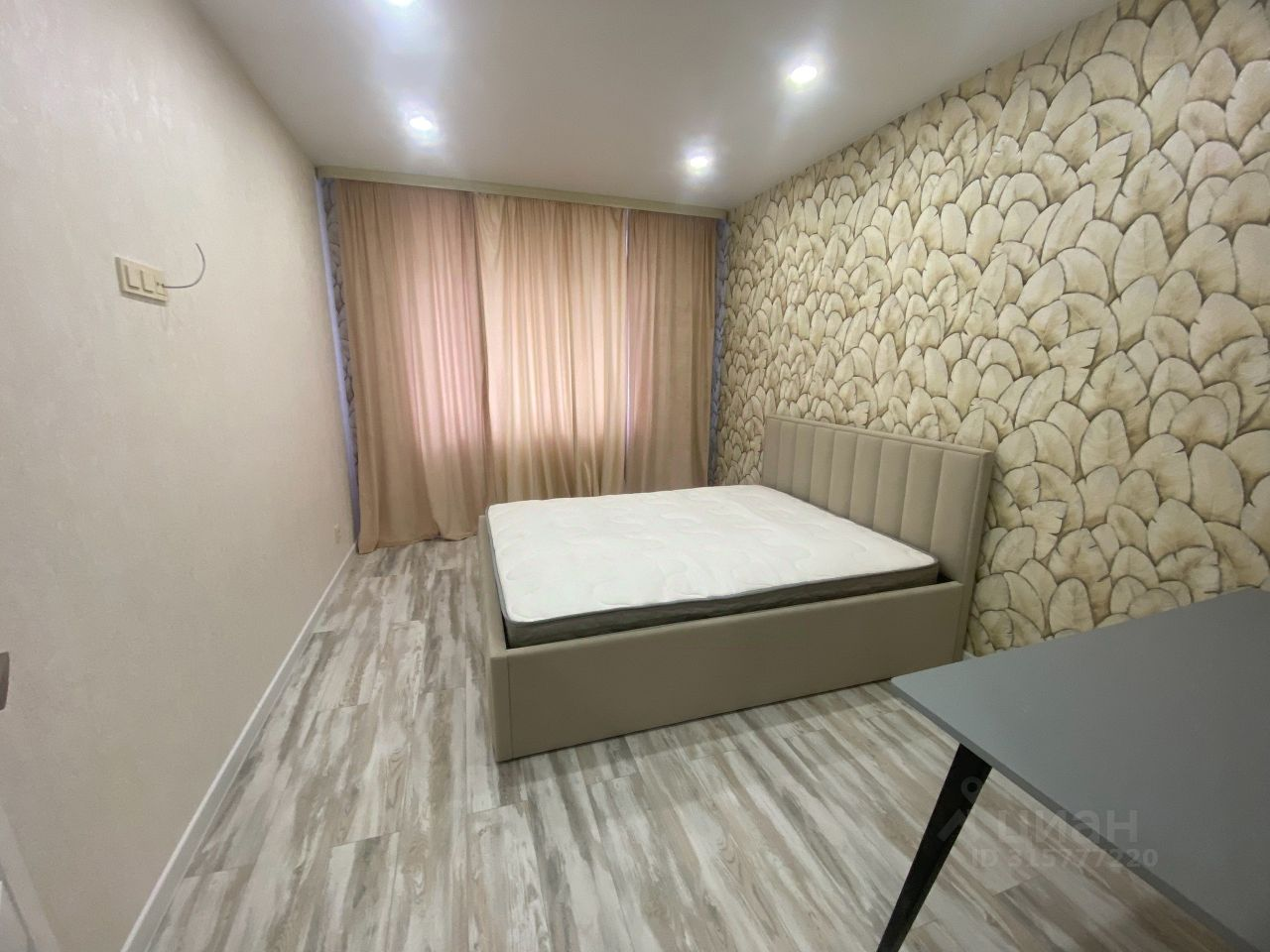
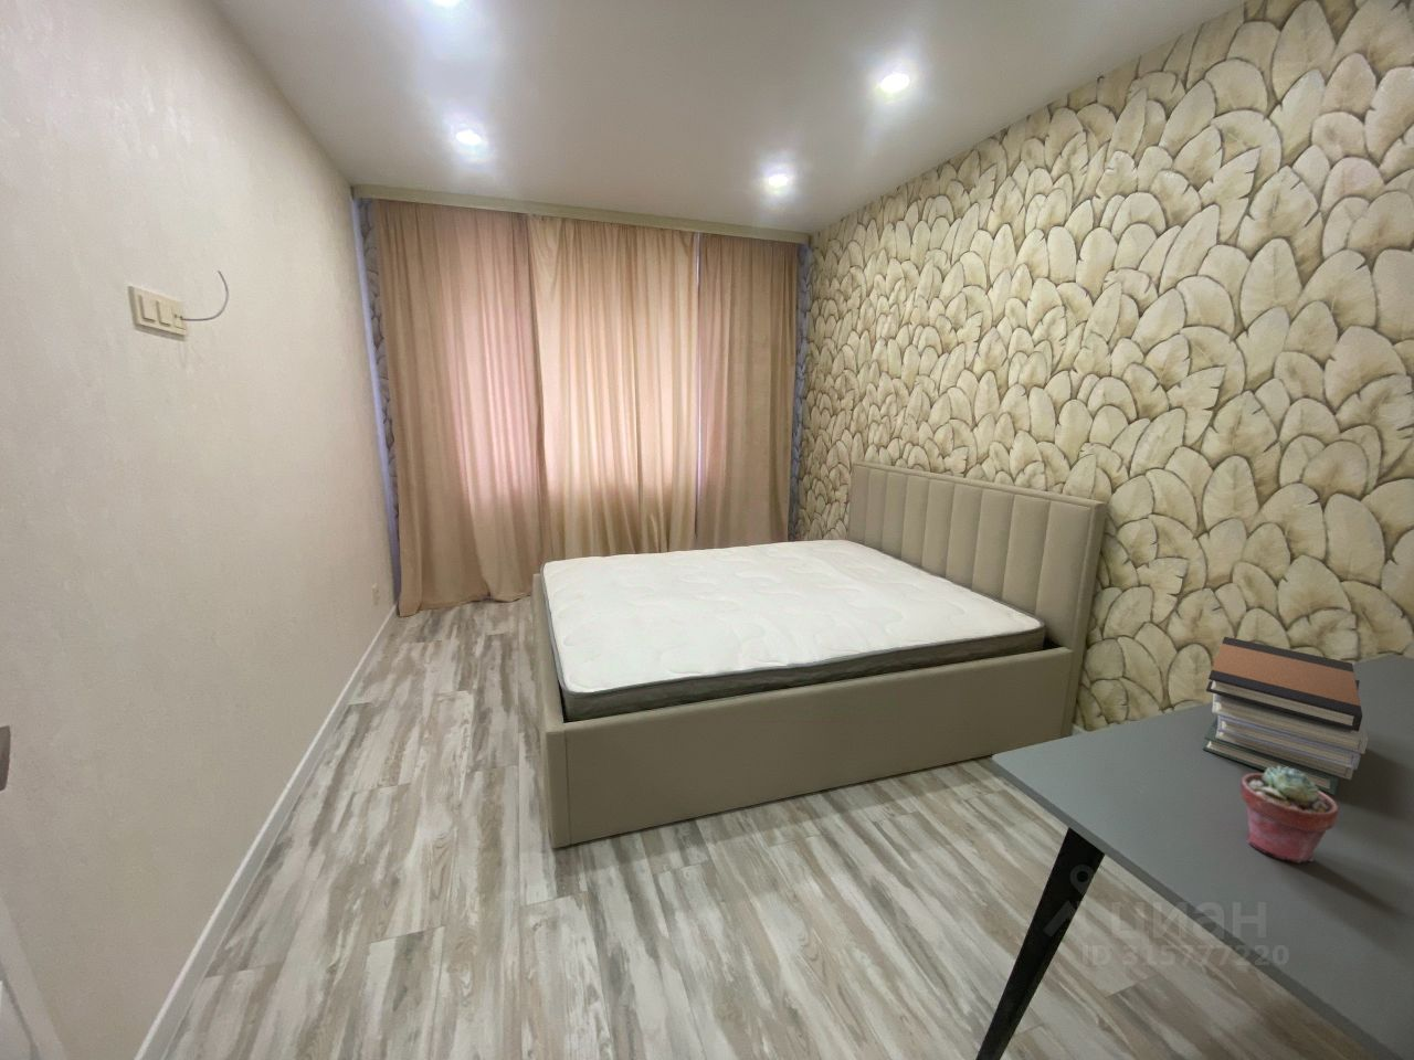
+ potted succulent (1285, 808)
+ book stack (1278, 707)
